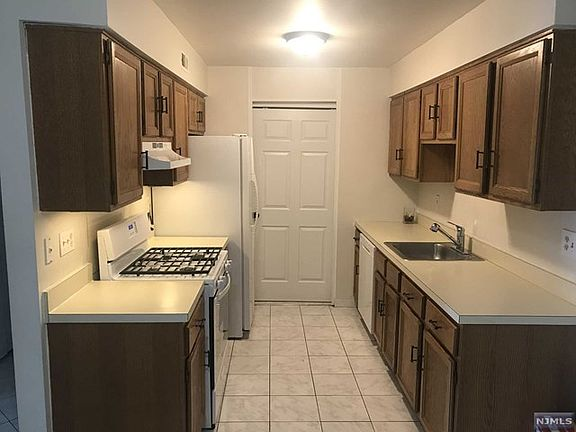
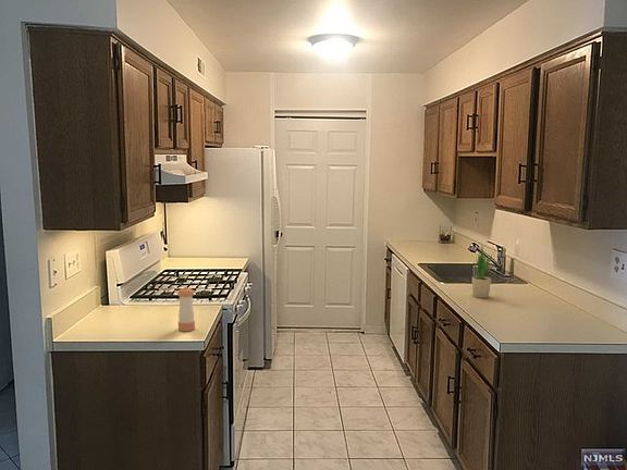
+ pepper shaker (186, 308)
+ potted plant (481, 271)
